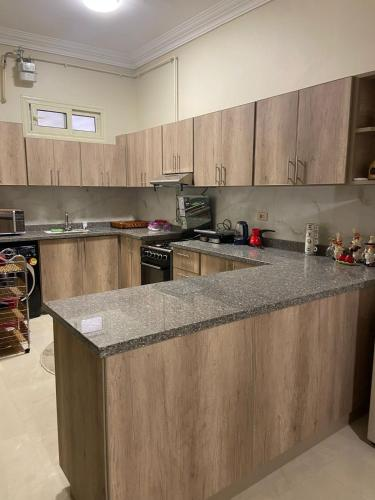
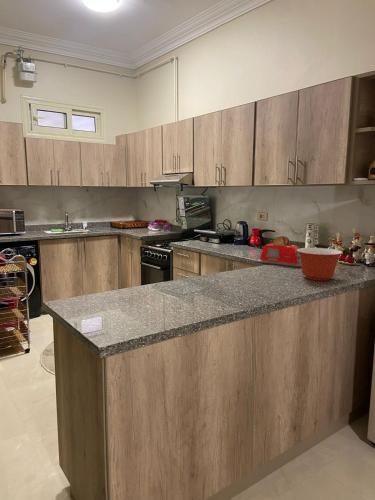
+ toaster (281, 249)
+ mixing bowl (318, 264)
